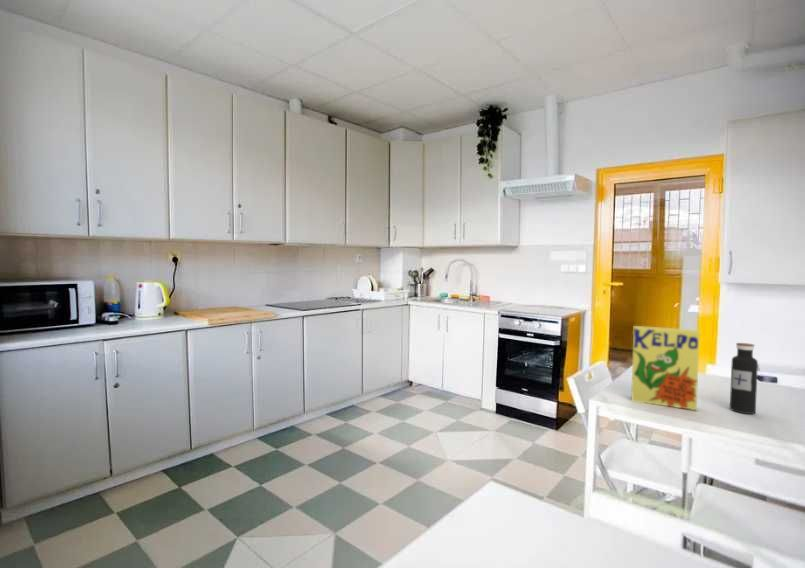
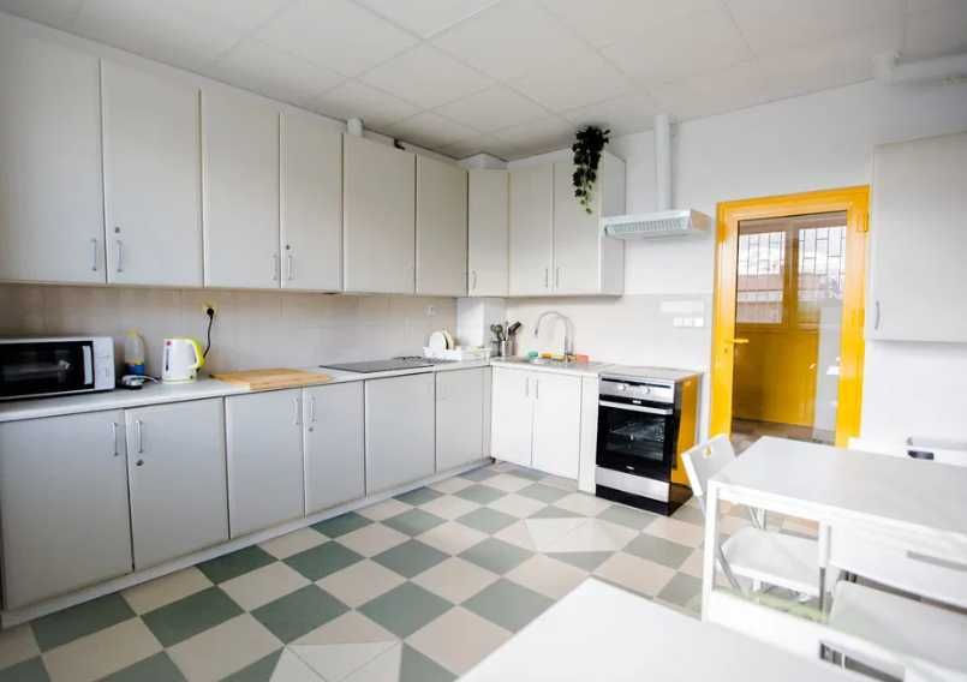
- cereal box (663, 366)
- water bottle (743, 377)
